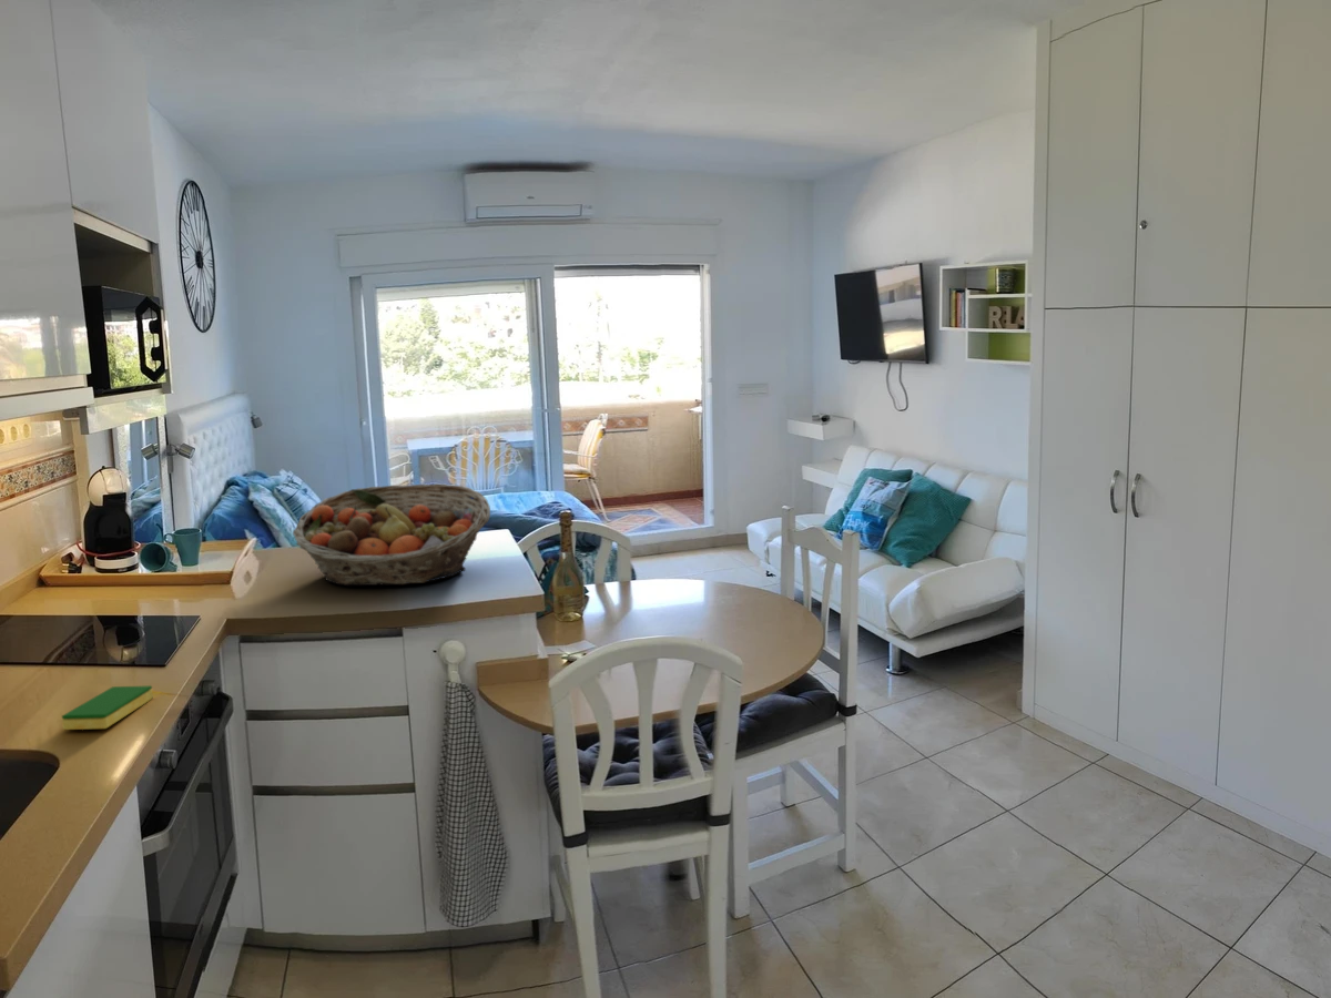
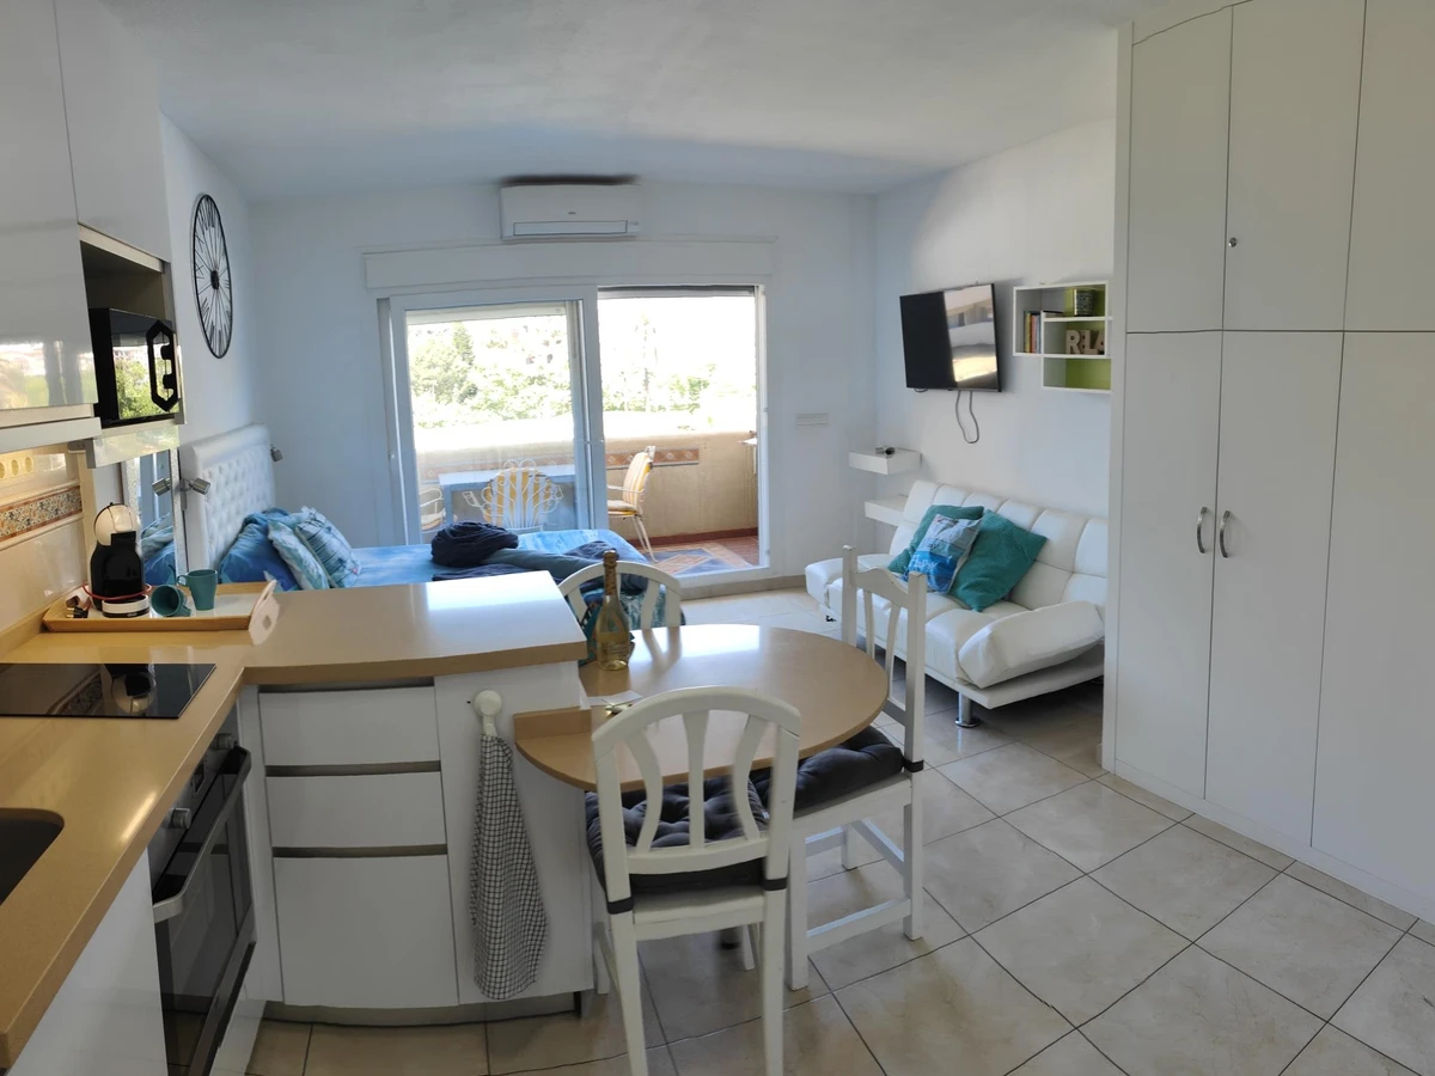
- dish sponge (109, 706)
- fruit basket (394, 532)
